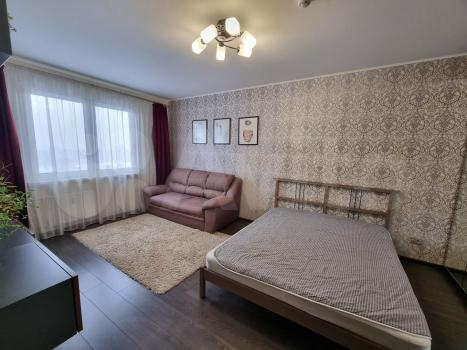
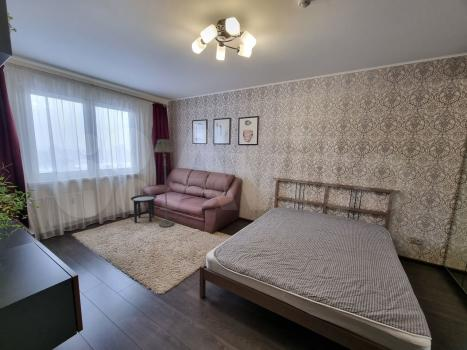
+ floor lamp (165, 183)
+ side table (148, 206)
